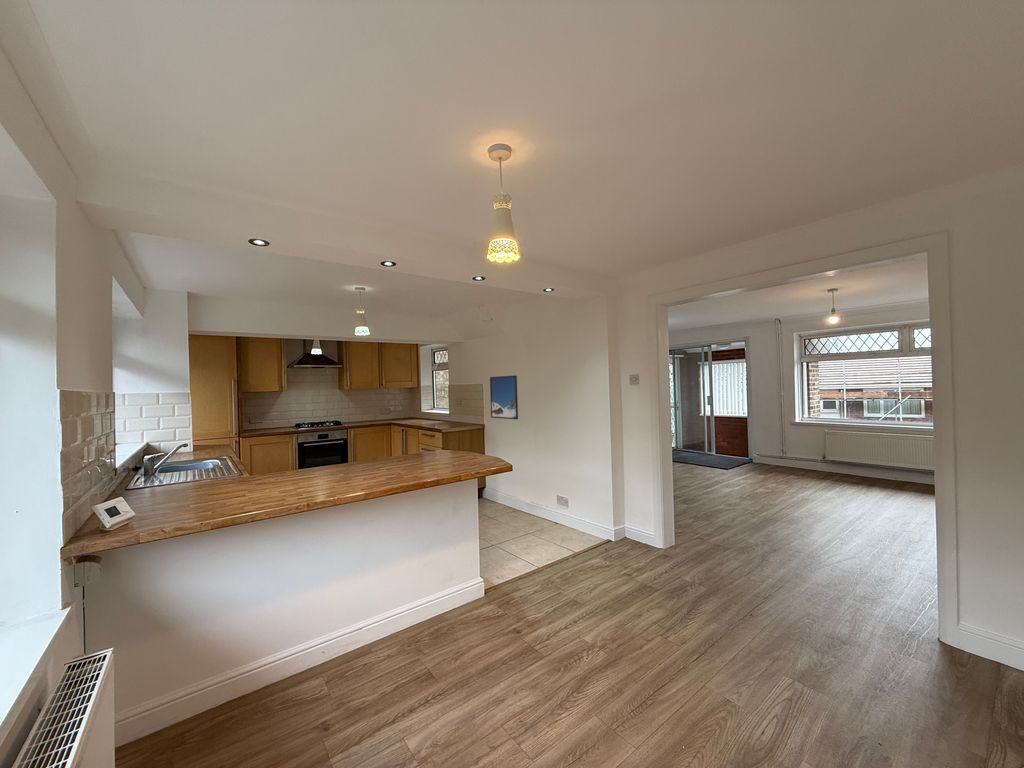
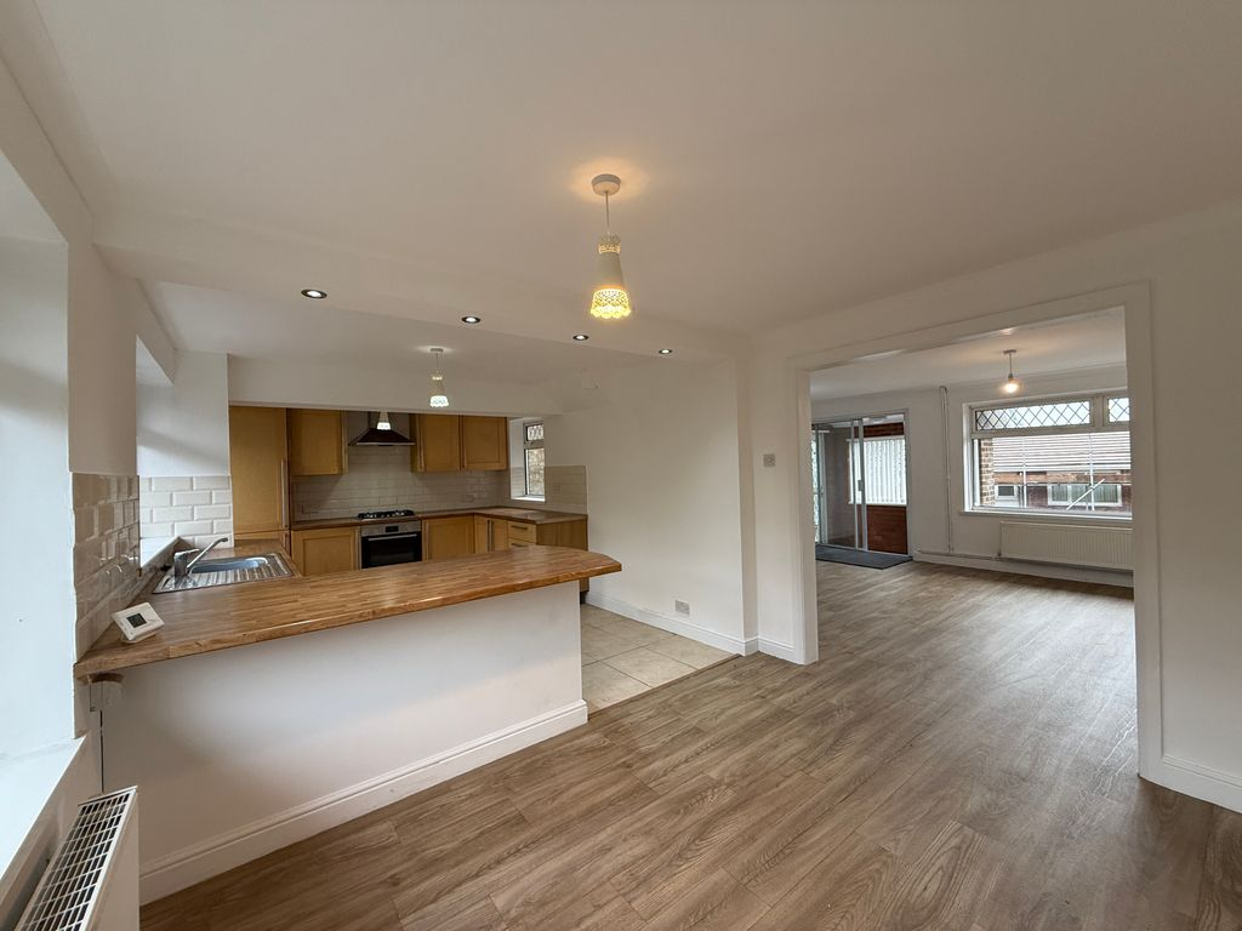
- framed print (503, 397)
